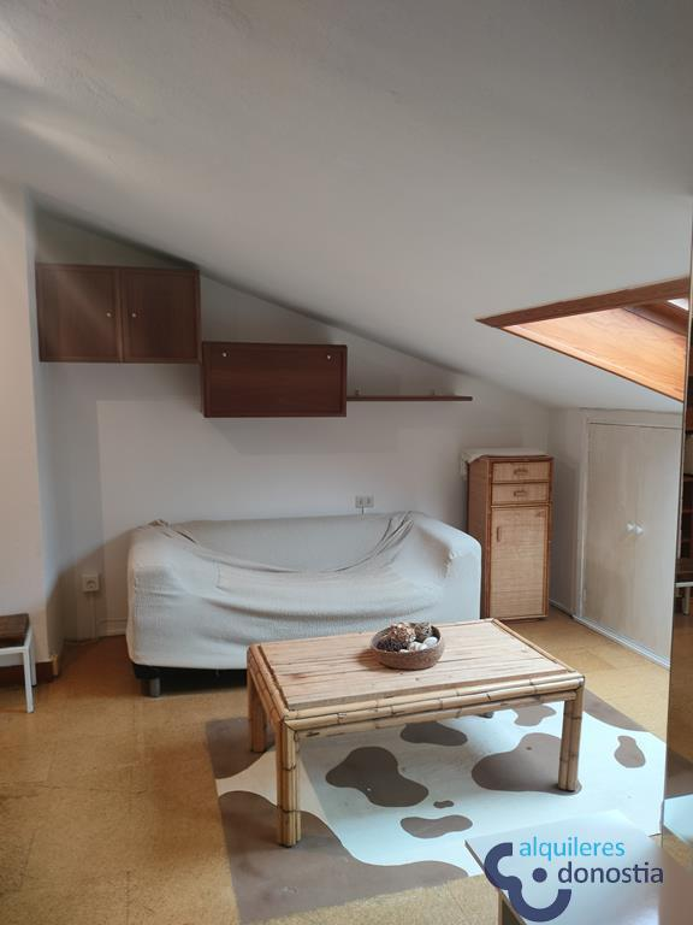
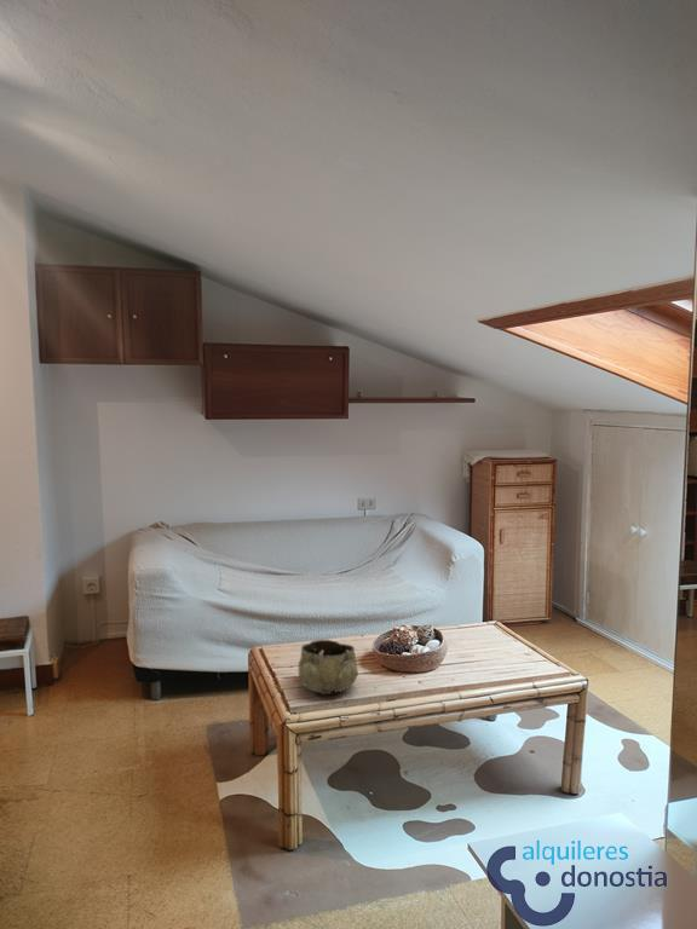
+ decorative bowl (327, 668)
